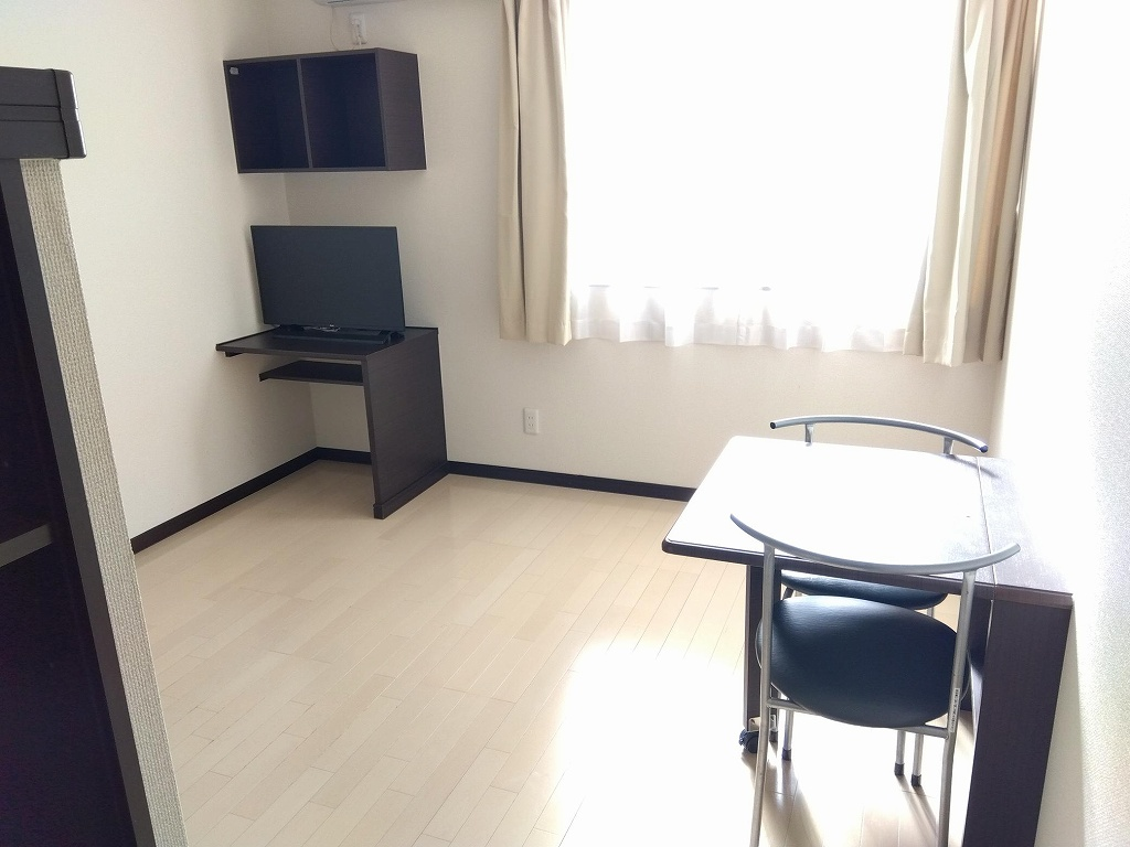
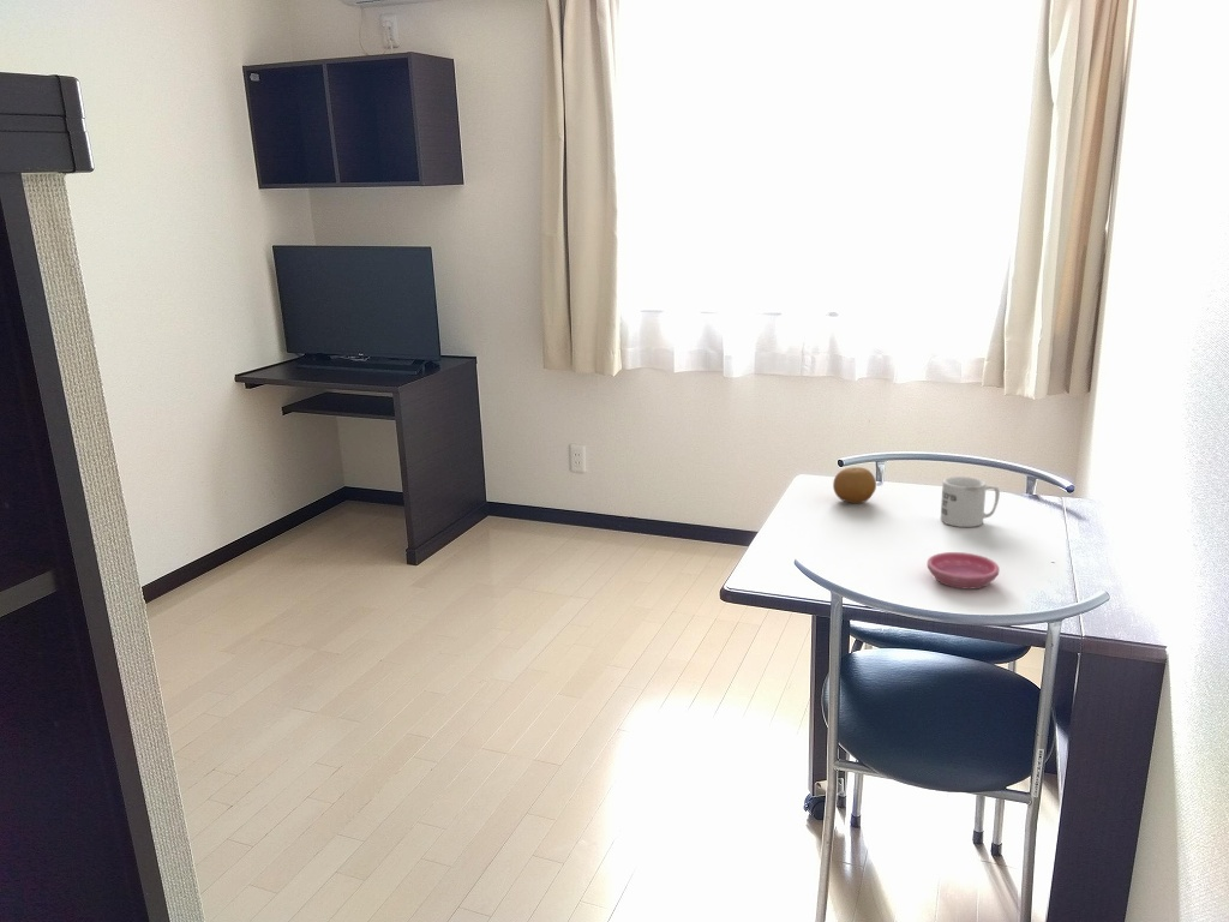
+ fruit (855, 484)
+ mug (970, 501)
+ saucer (961, 571)
